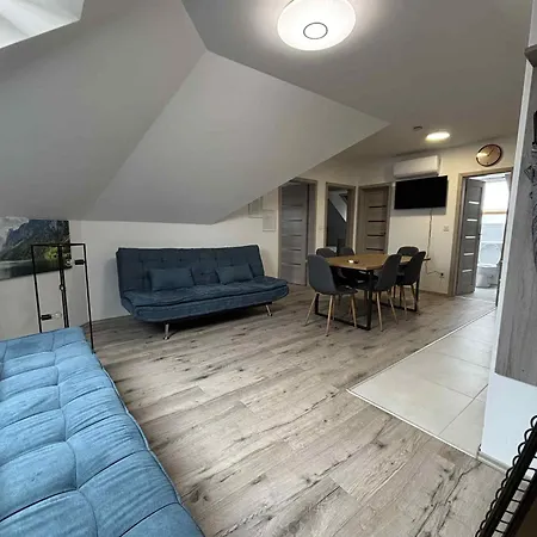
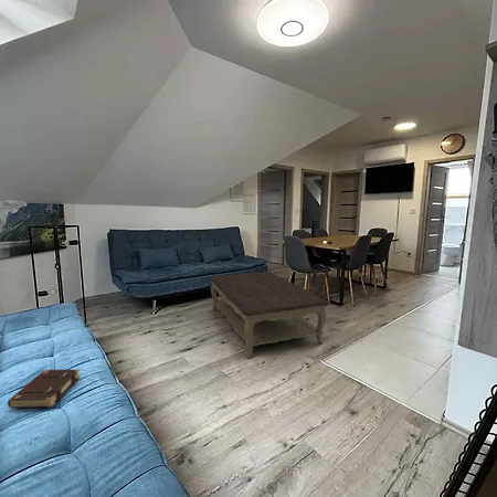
+ coffee table (260, 305)
+ book (47, 385)
